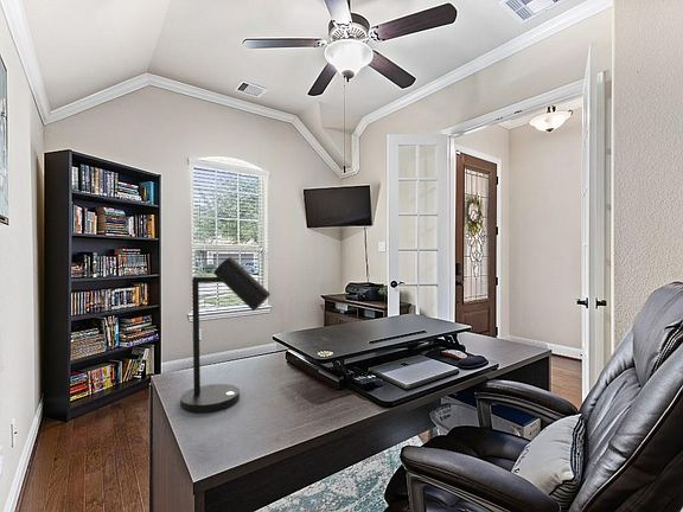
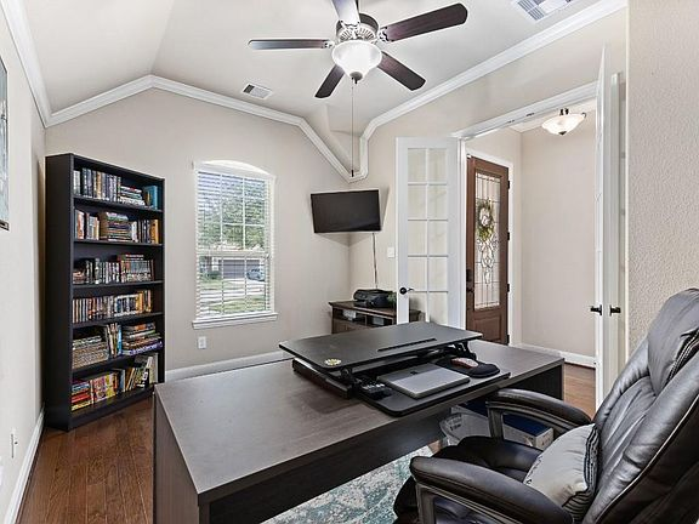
- desk lamp (198, 328)
